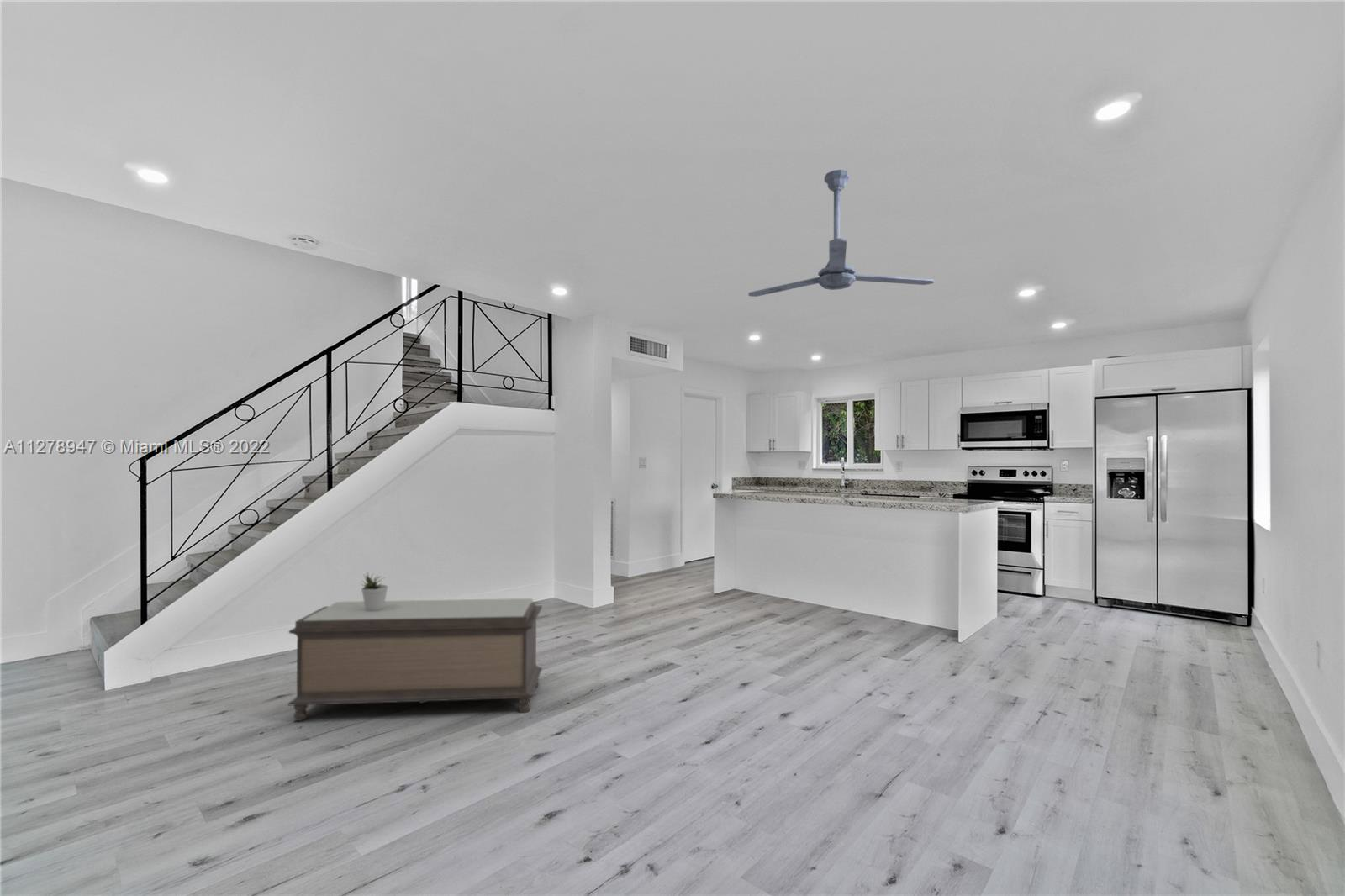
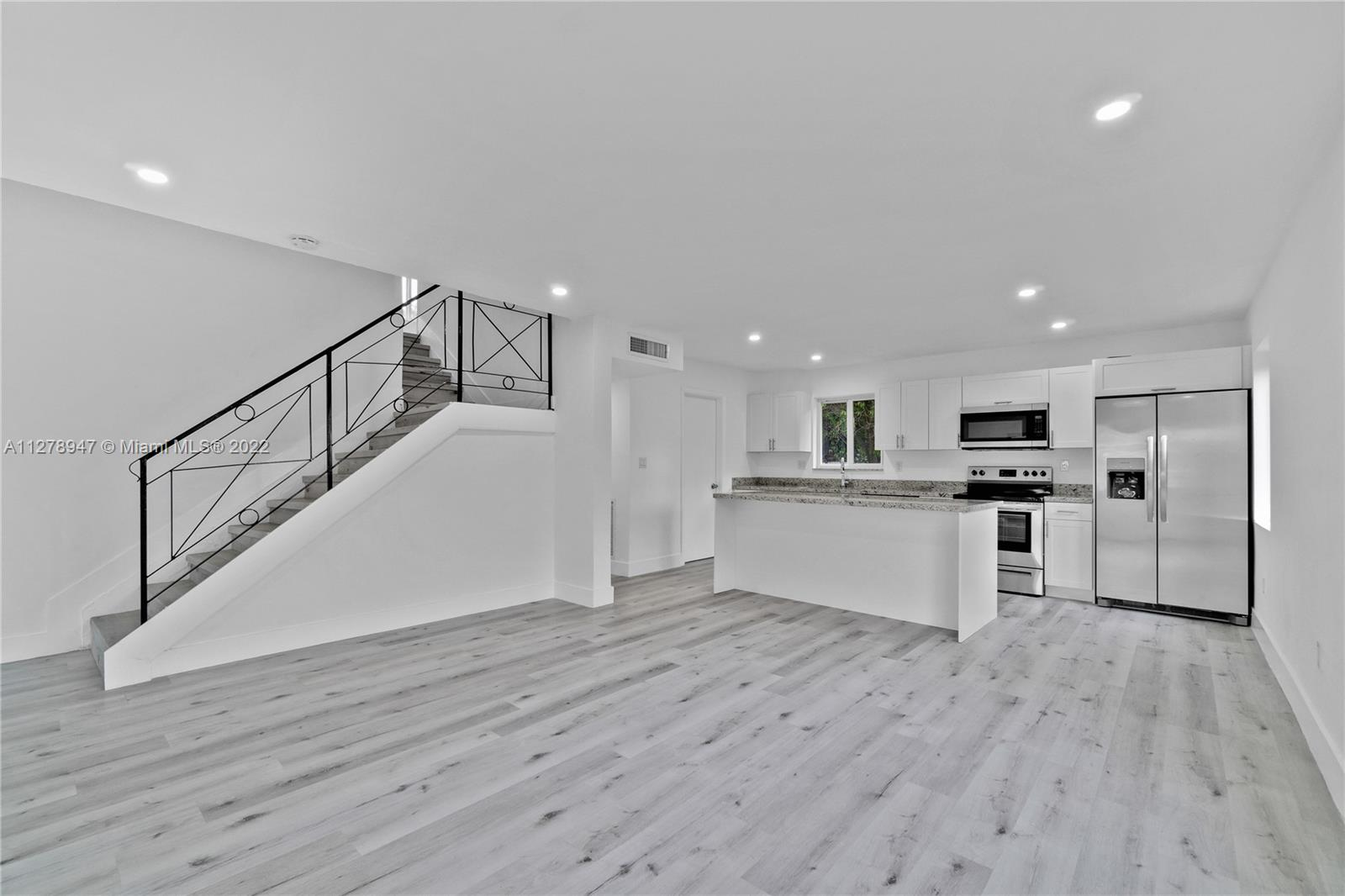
- ceiling fan (837, 220)
- potted plant (374, 589)
- bench (425, 655)
